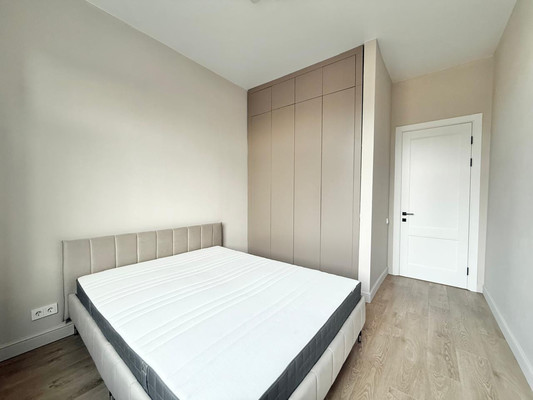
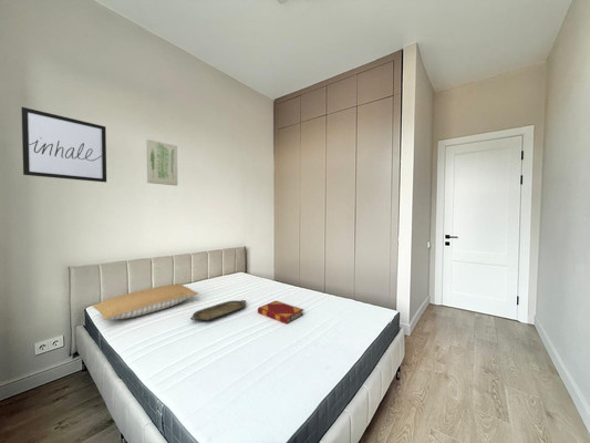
+ serving tray (220, 310)
+ pillow (149, 299)
+ hardback book (280, 311)
+ wall art (162, 163)
+ wall art (68, 148)
